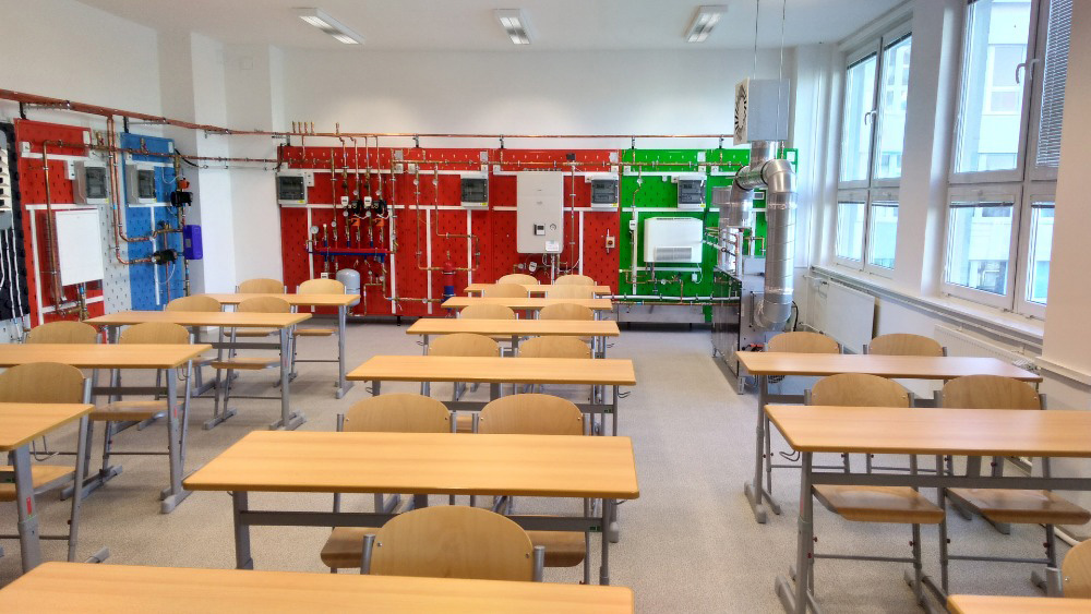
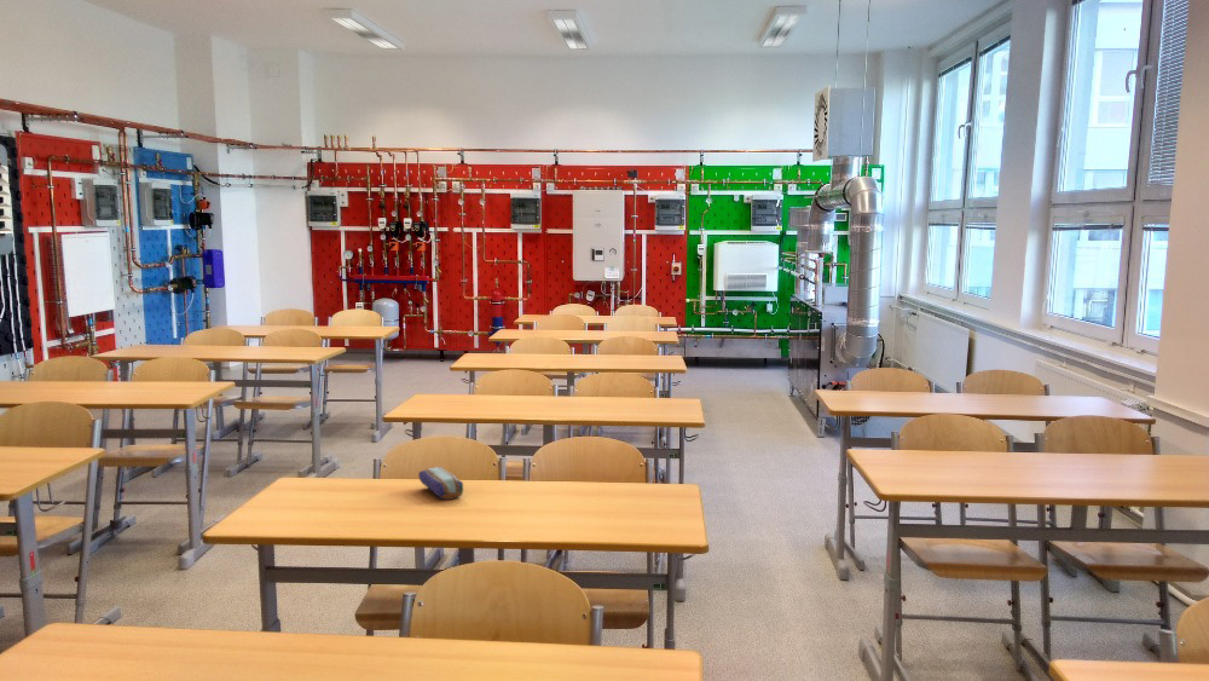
+ pencil case (440, 481)
